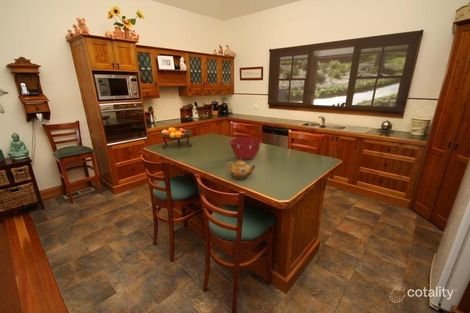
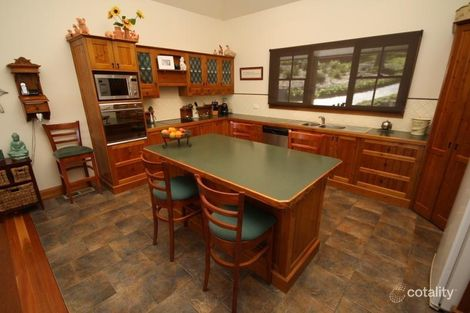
- mixing bowl (245, 149)
- teapot (240, 168)
